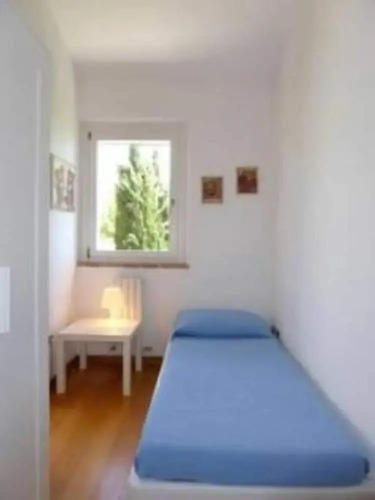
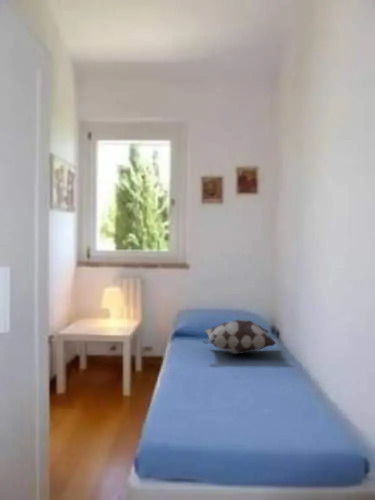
+ decorative pillow (237, 336)
